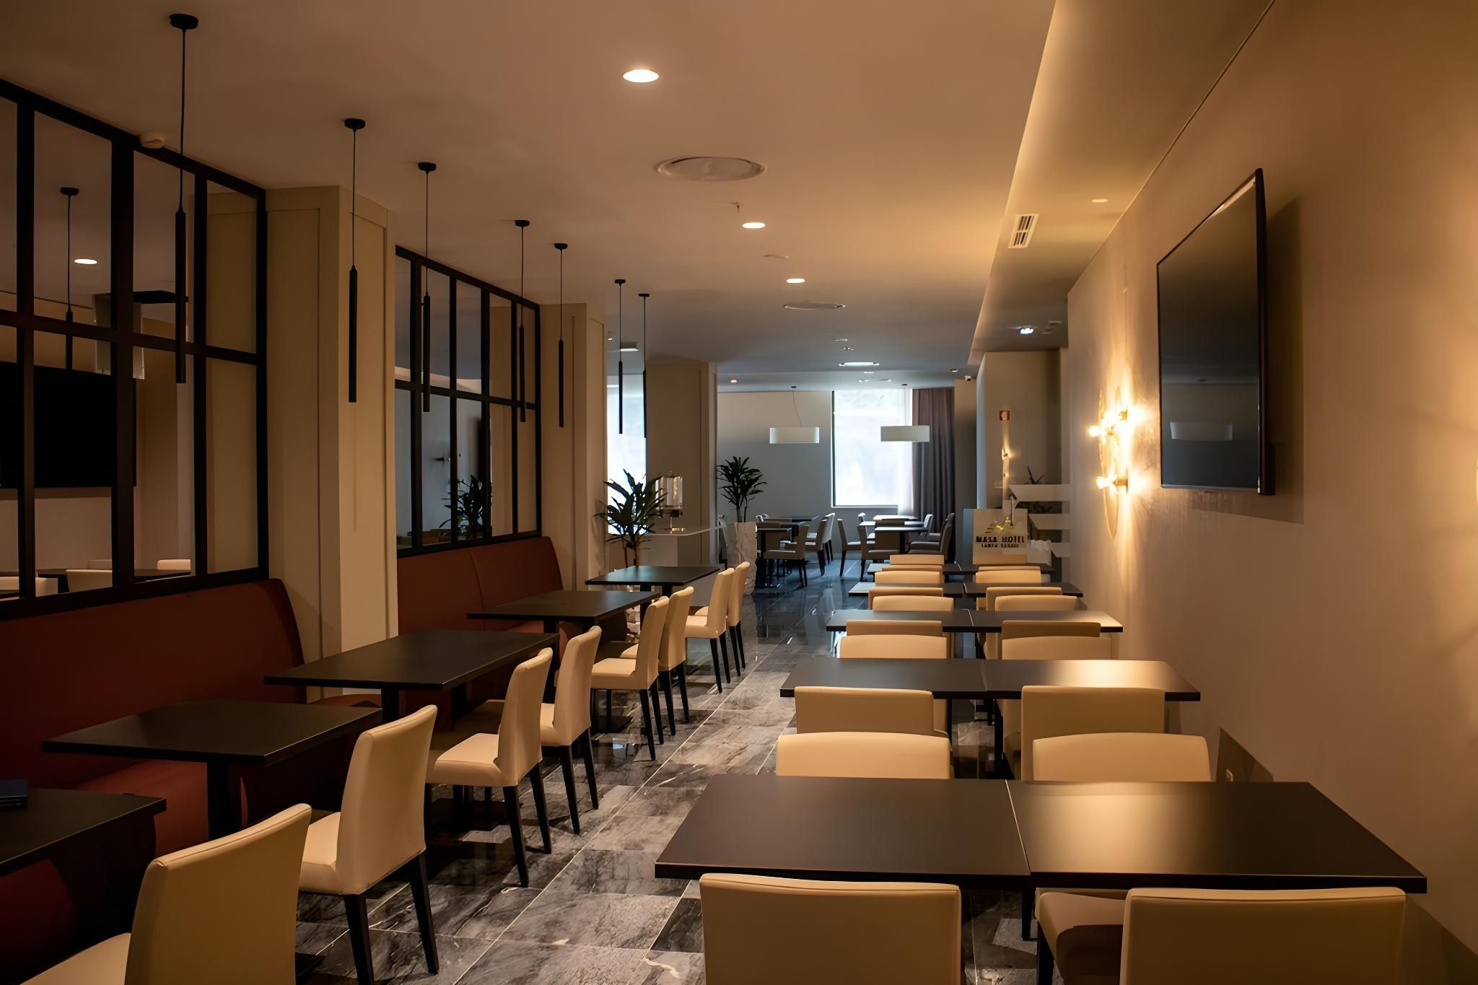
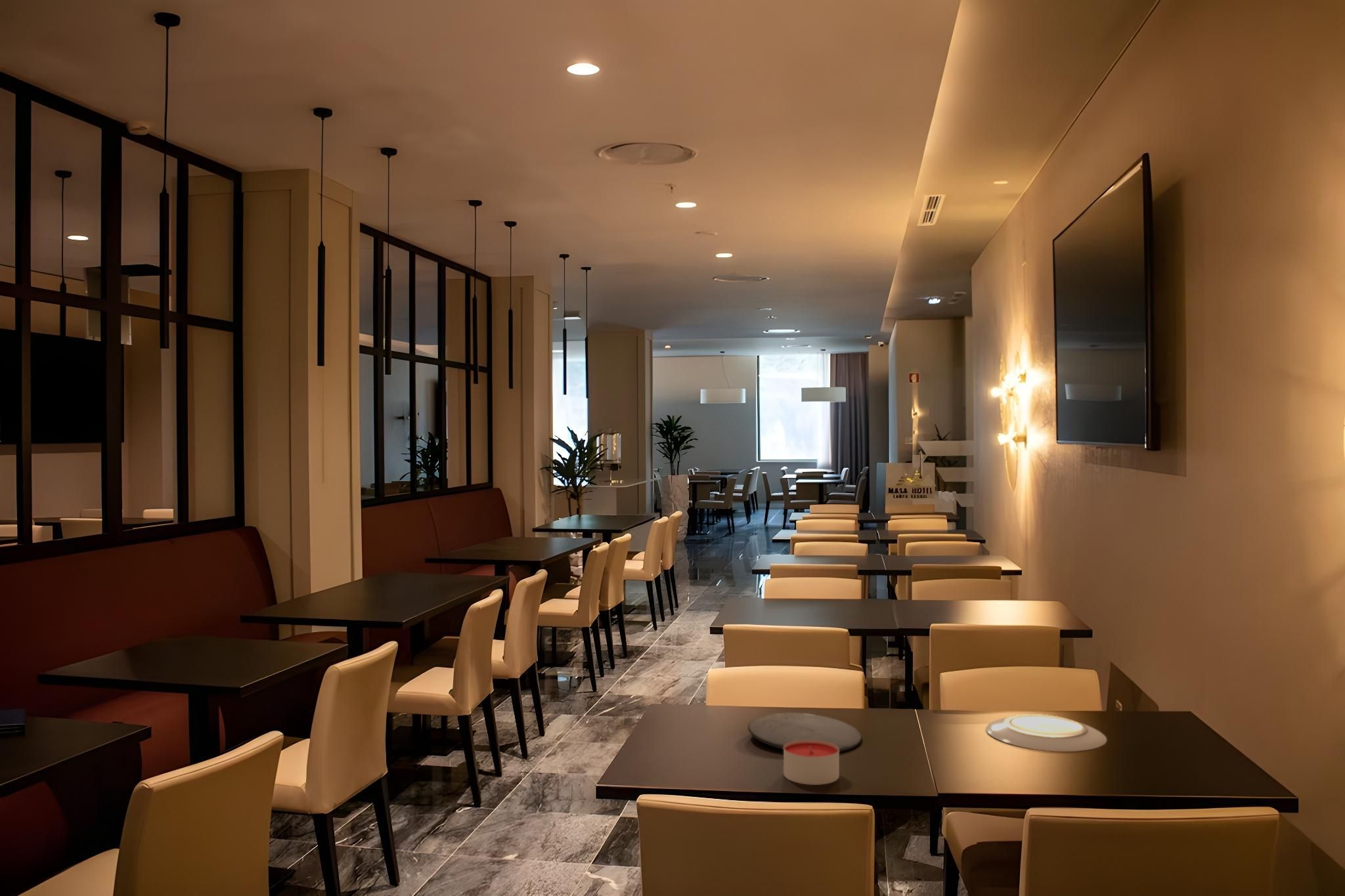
+ candle (811, 760)
+ plate (1045, 729)
+ plate (804, 732)
